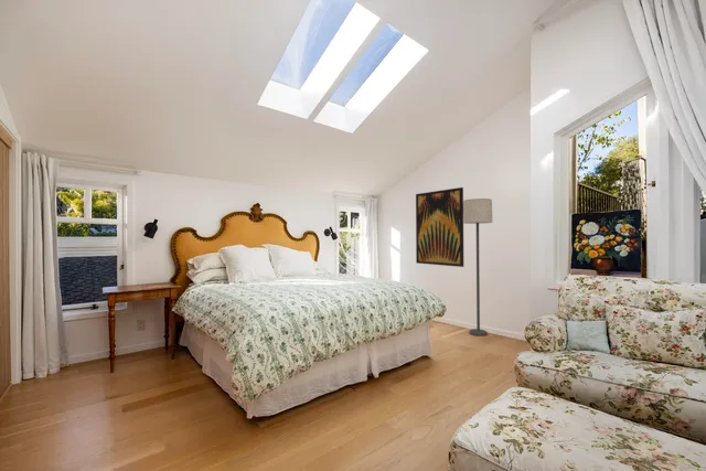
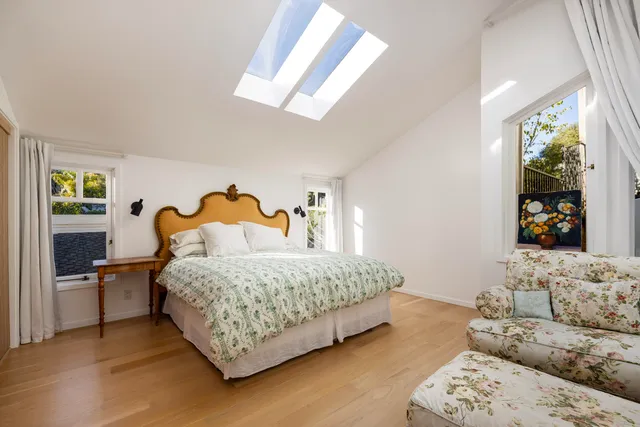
- lamp (478, 266)
- wall art (438, 227)
